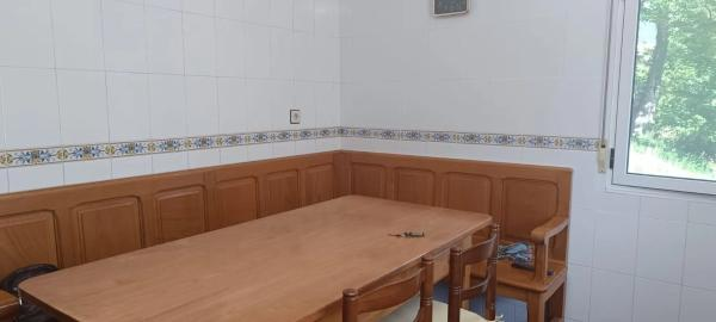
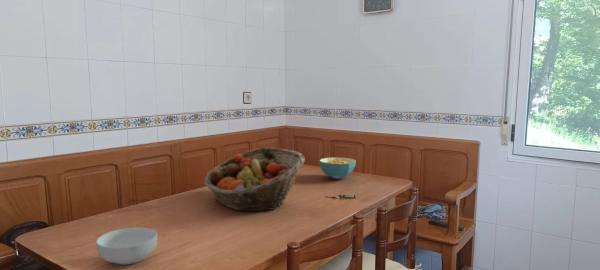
+ cereal bowl (127, 247)
+ fruit basket (254, 176)
+ cereal bowl (337, 169)
